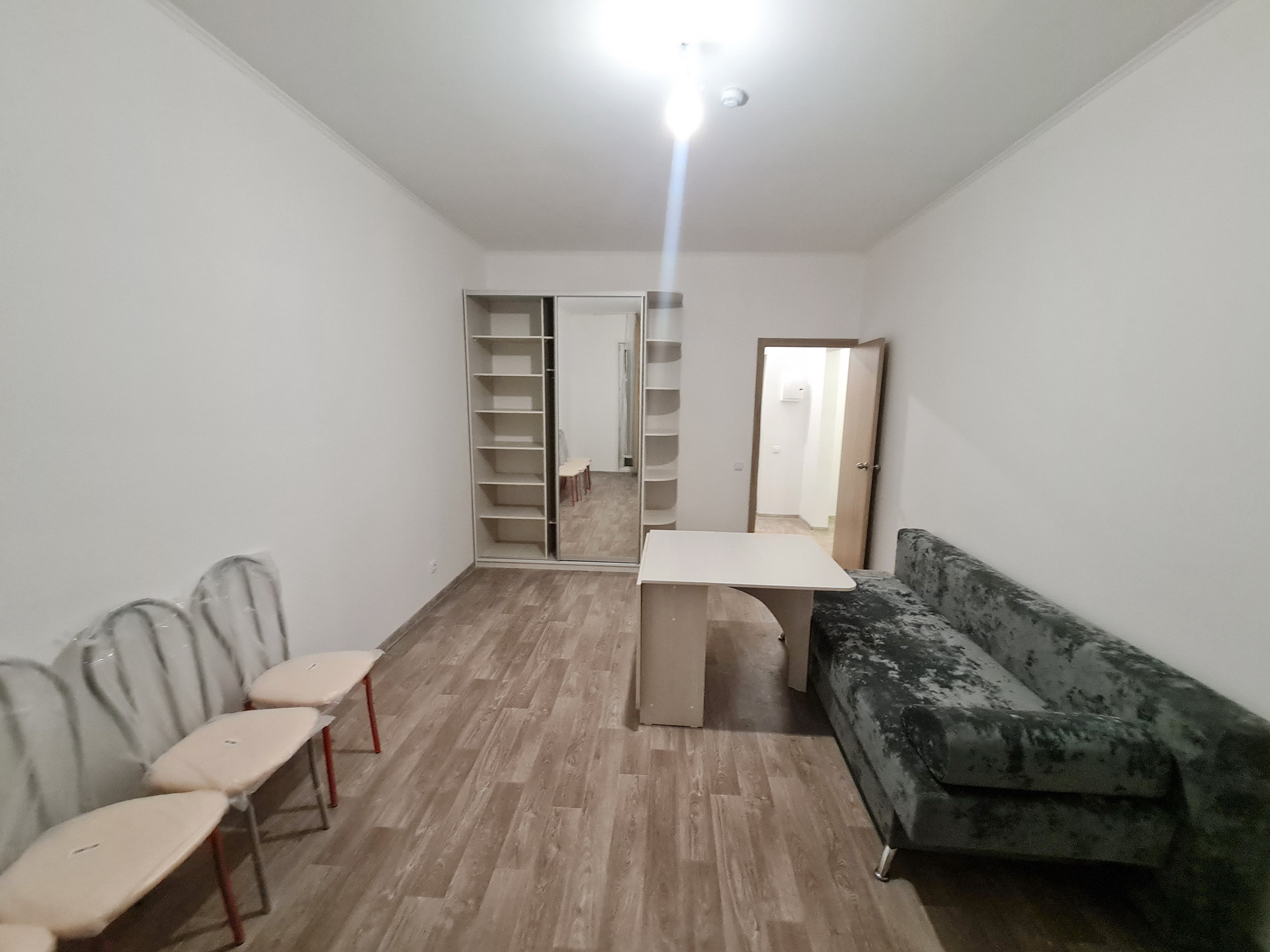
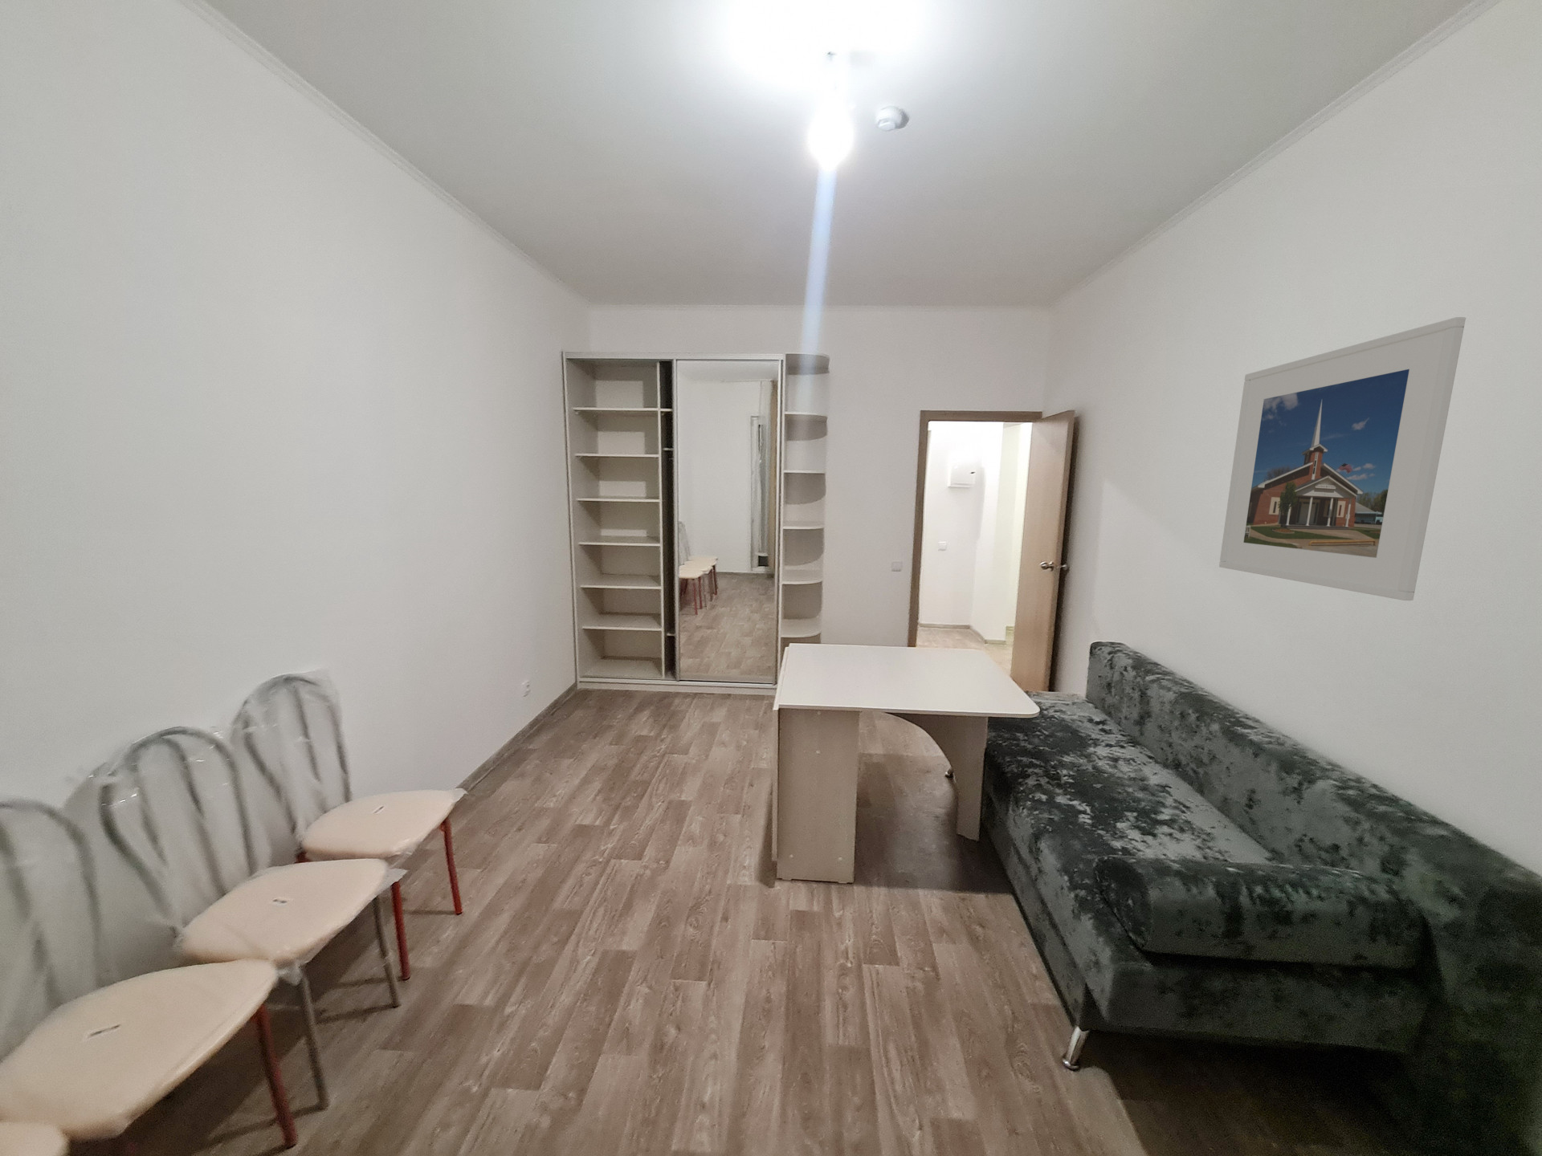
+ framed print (1315, 469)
